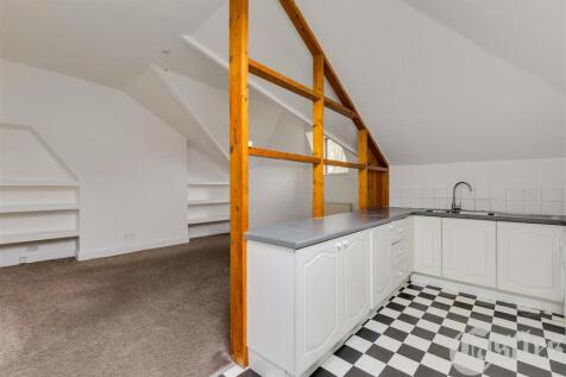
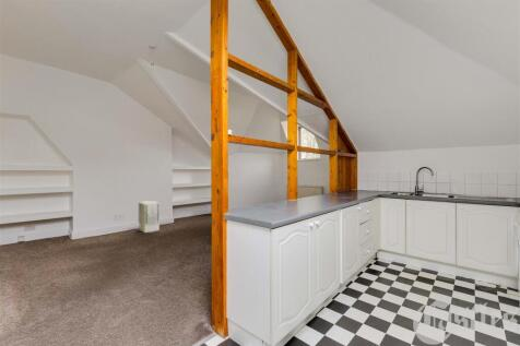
+ air purifier (149, 216)
